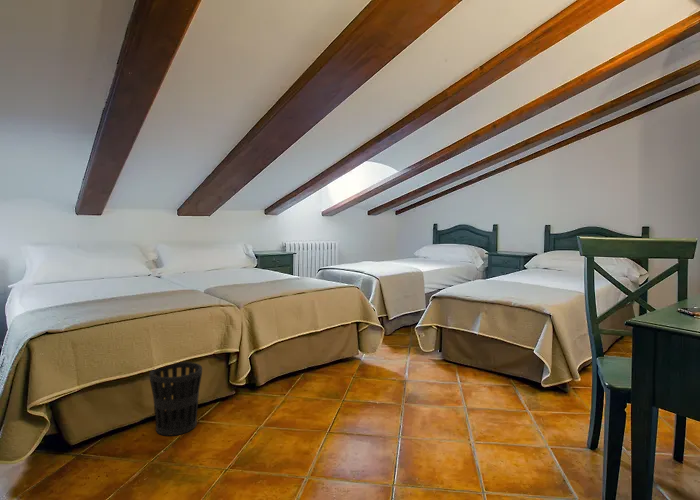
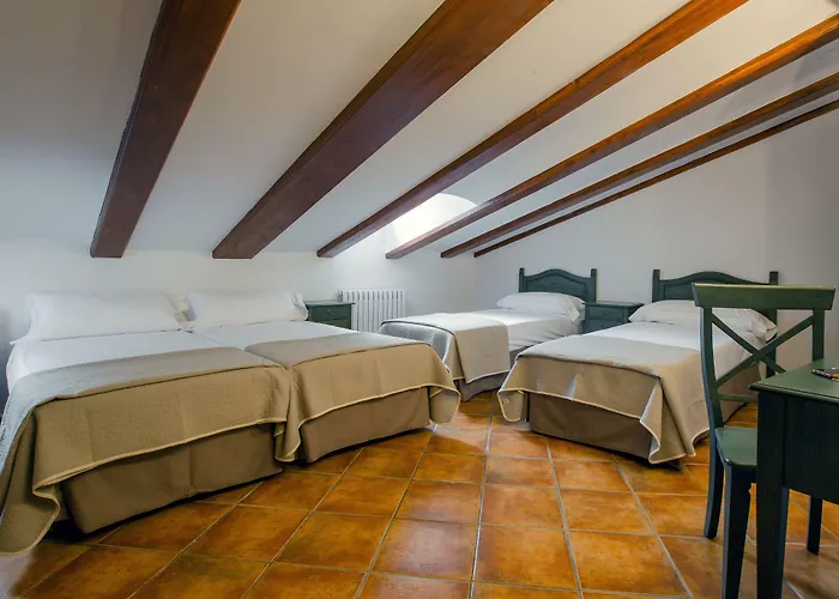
- wastebasket (176, 397)
